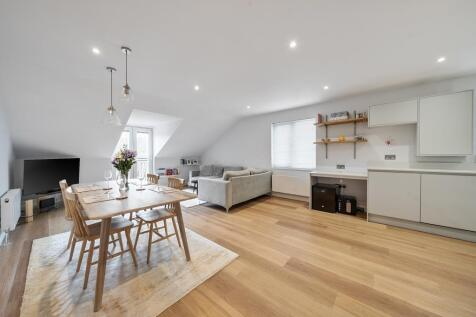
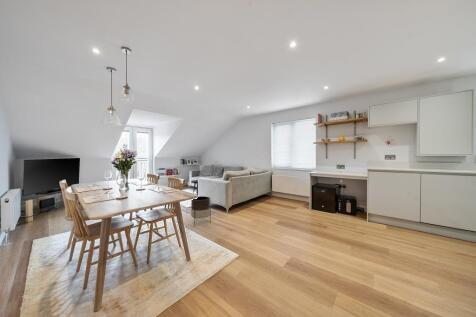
+ planter (200, 210)
